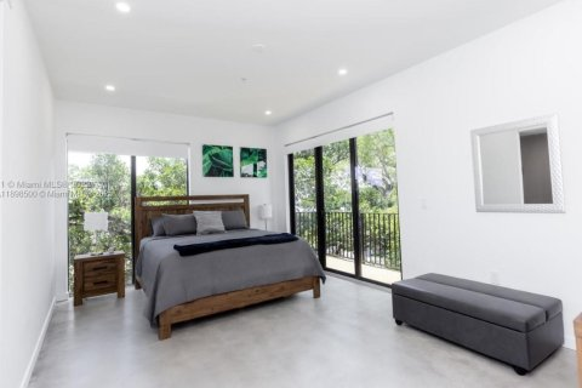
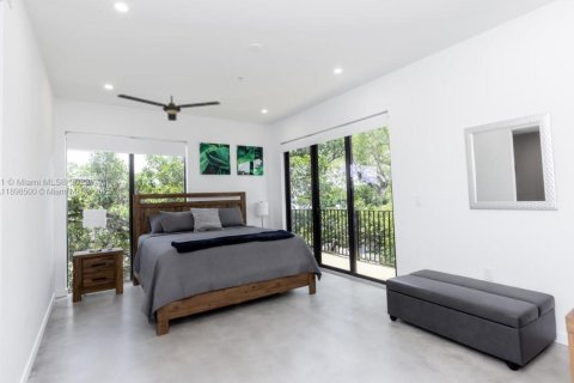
+ ceiling fan (171, 107)
